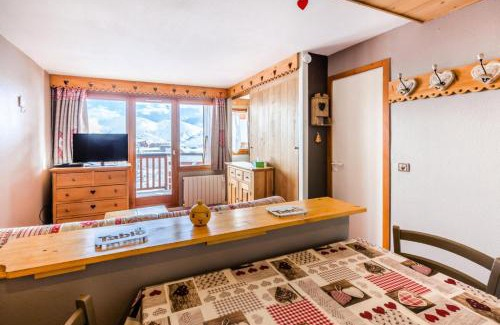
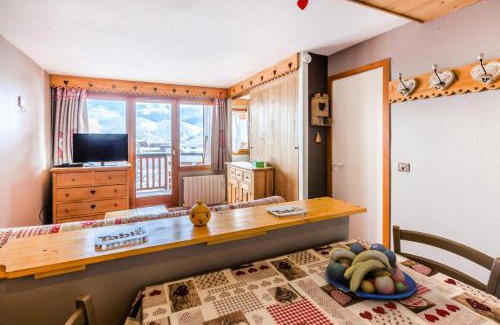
+ fruit bowl (368, 263)
